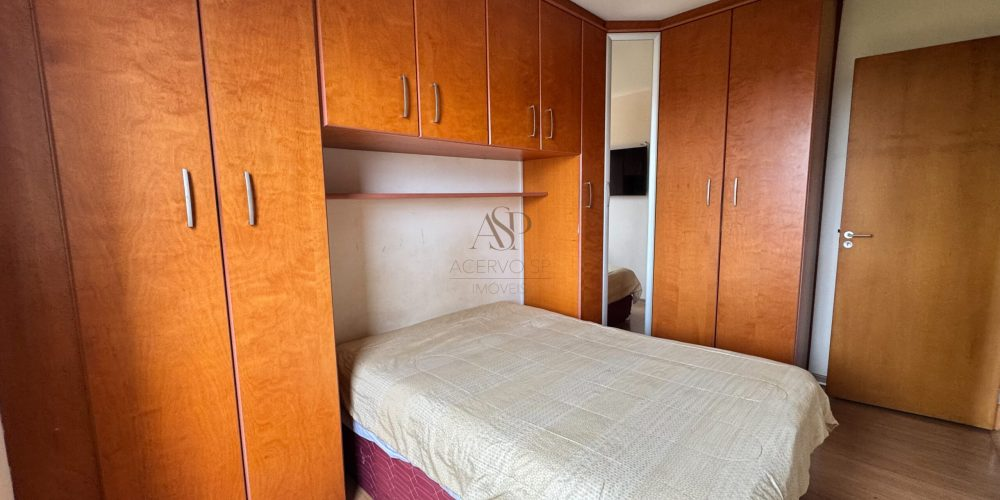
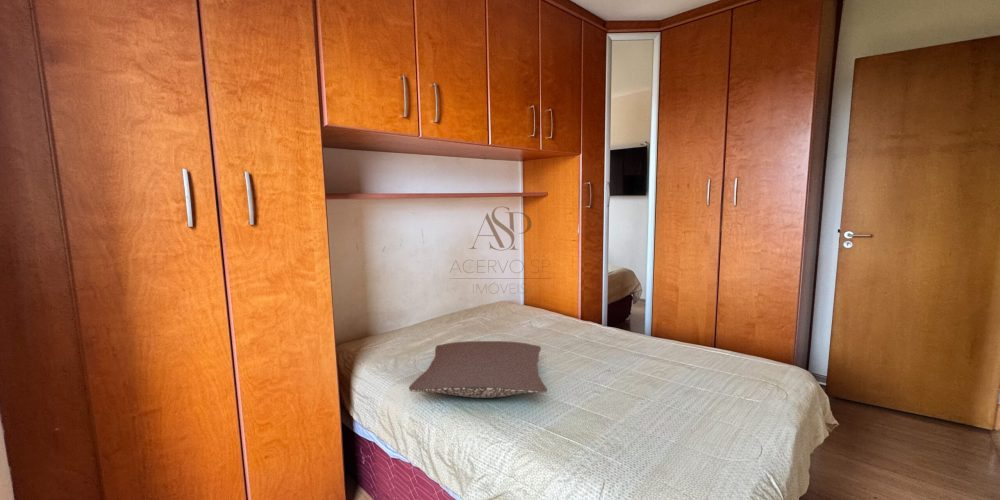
+ pillow (483, 365)
